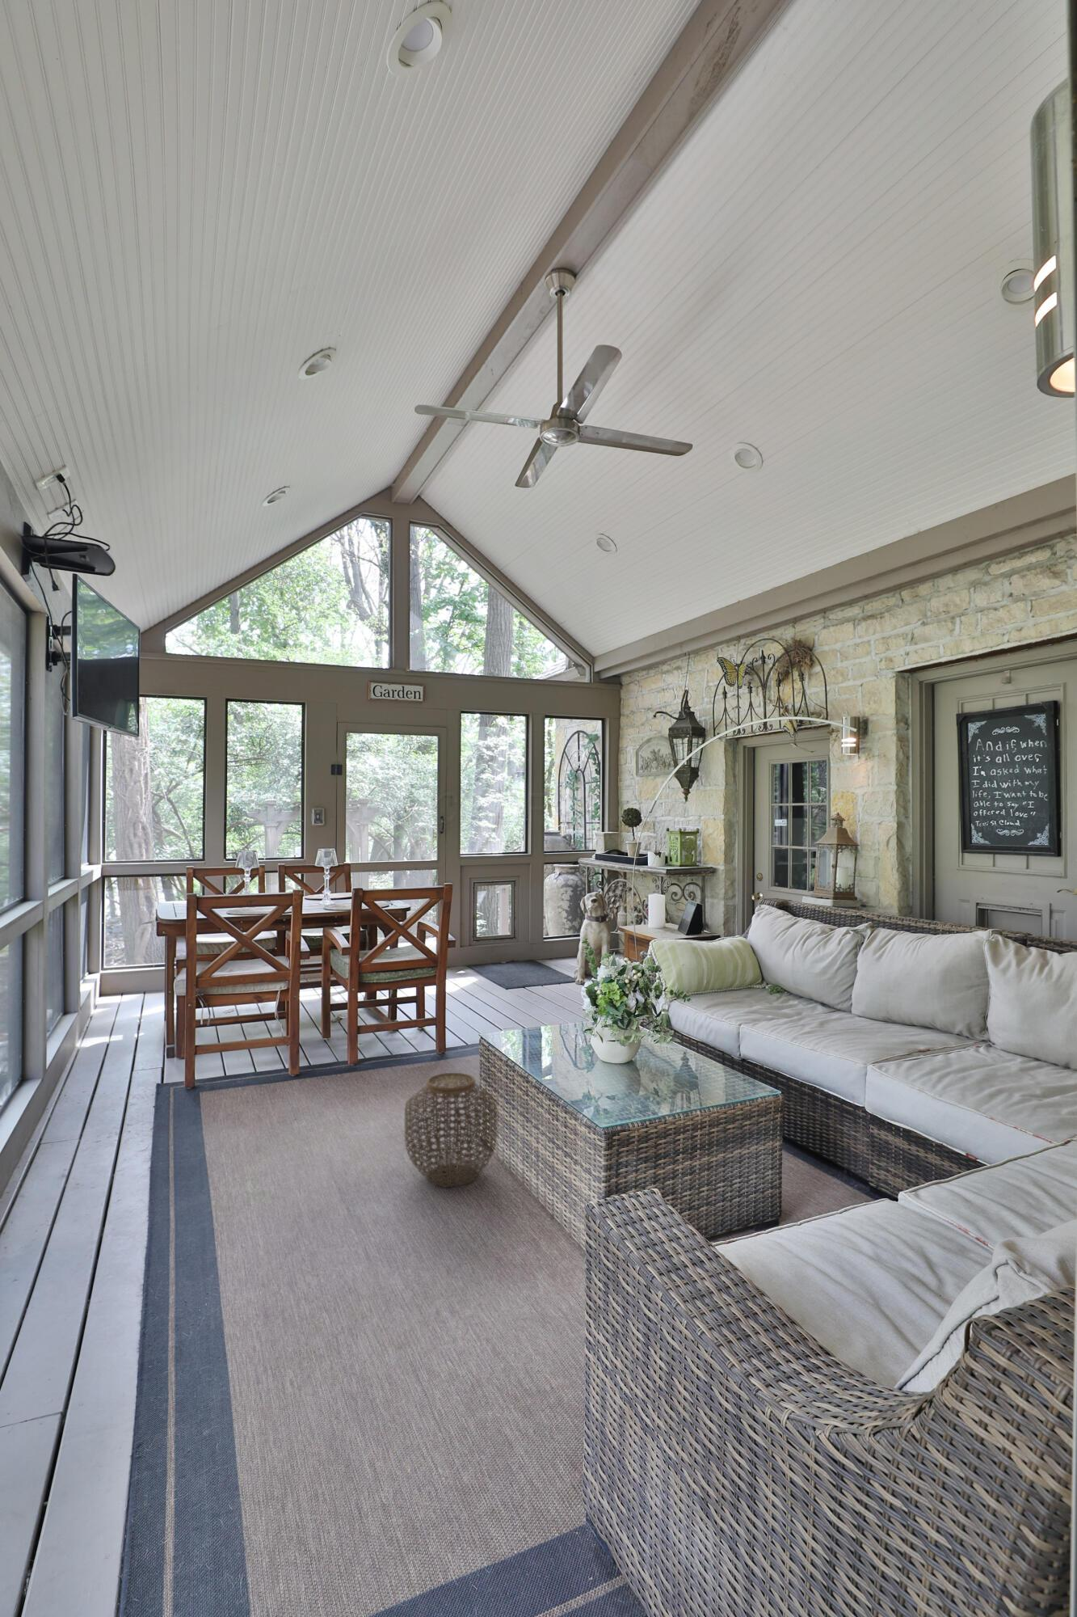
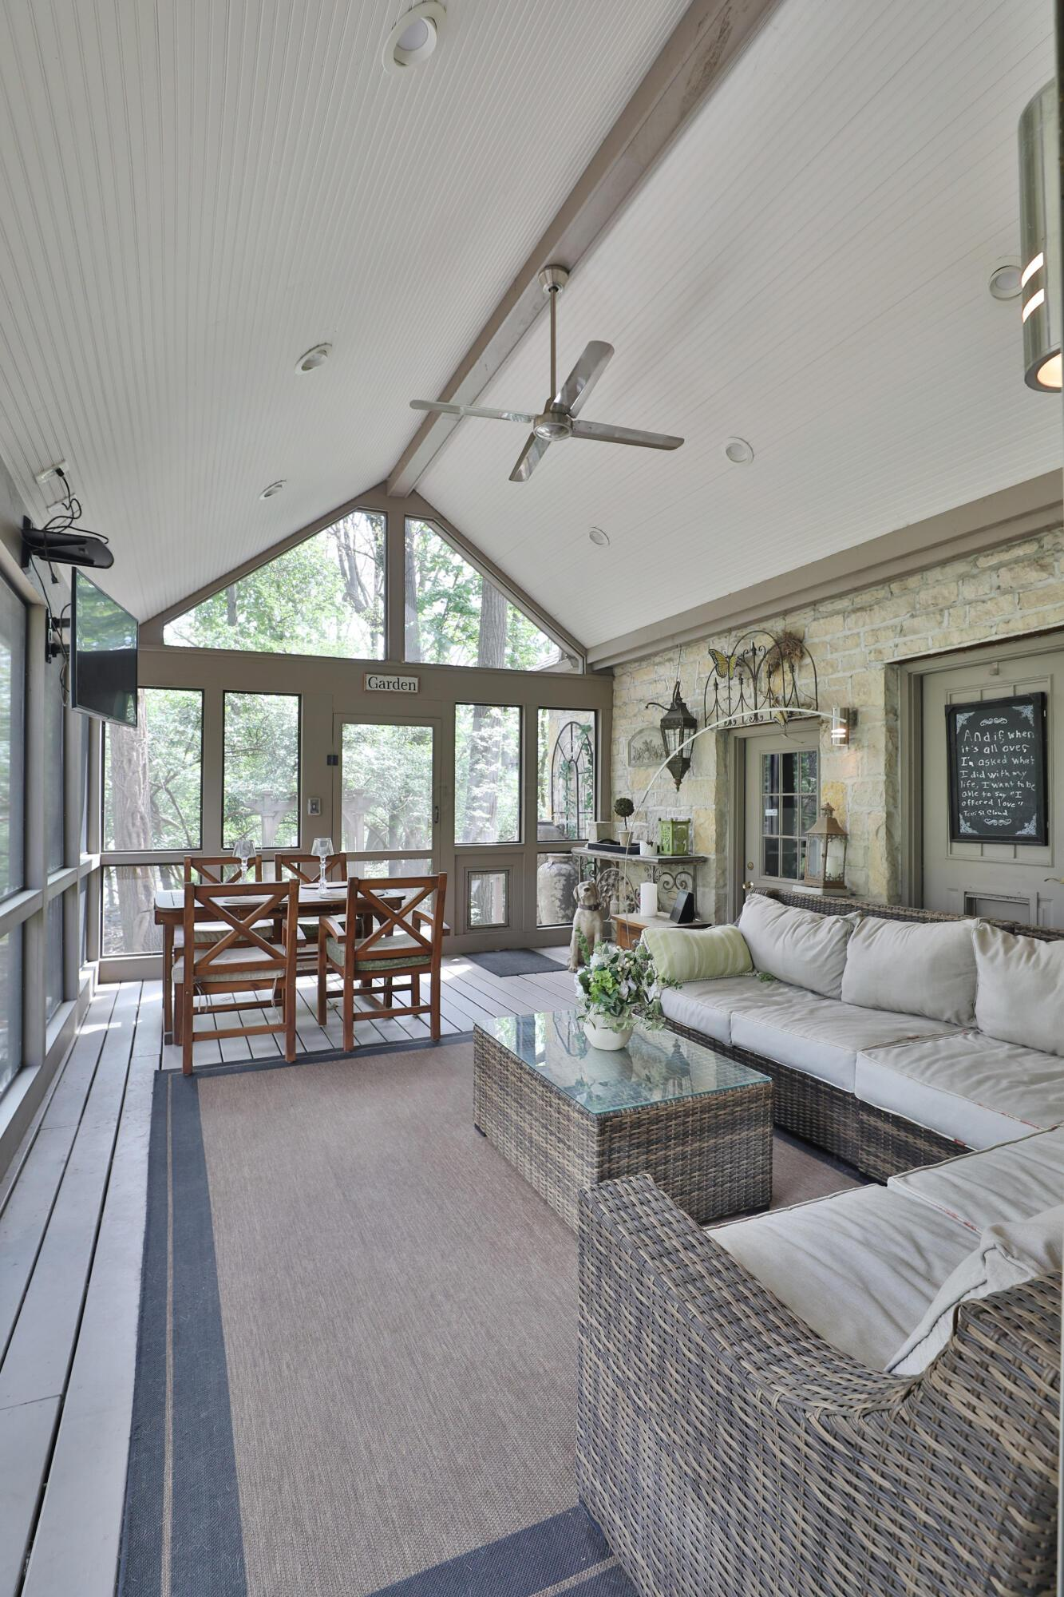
- woven basket (451, 1126)
